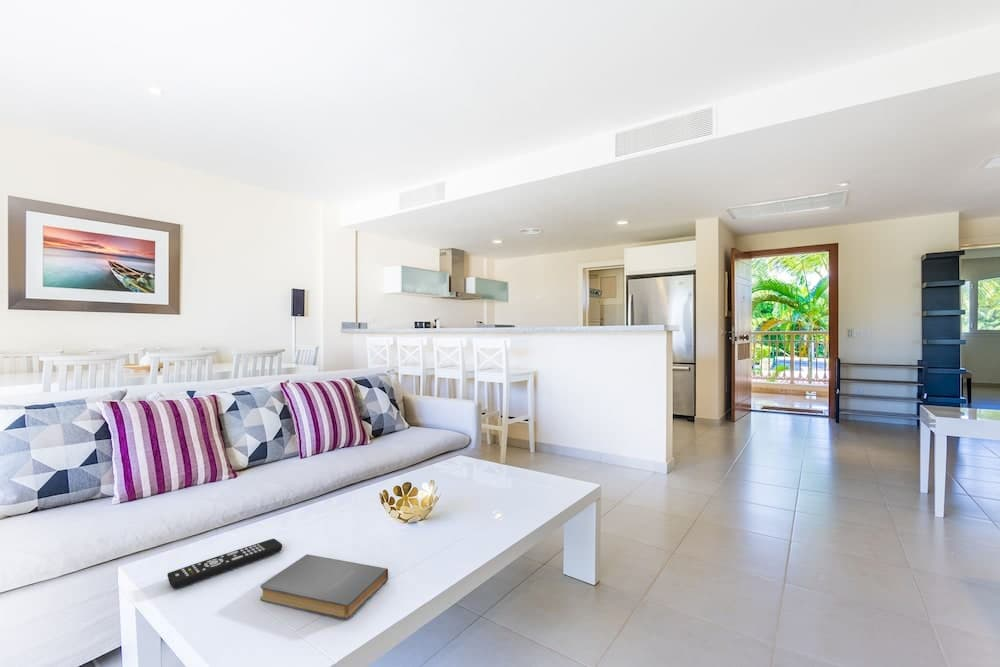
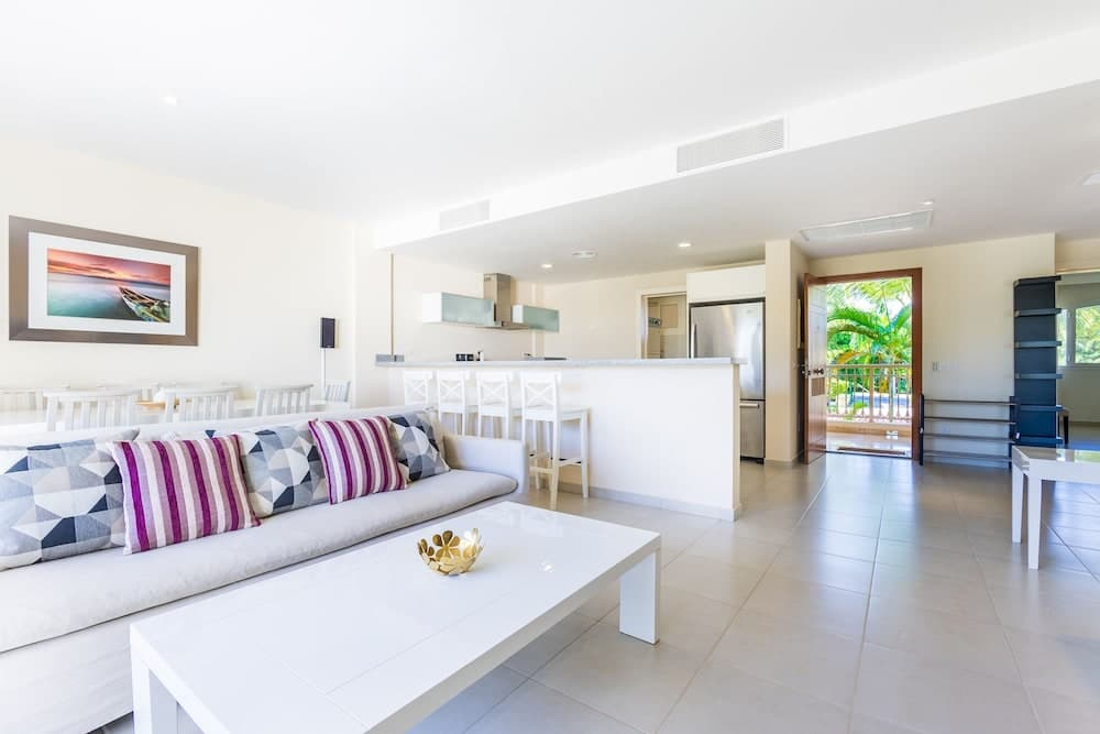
- book (325, 583)
- remote control (228, 561)
